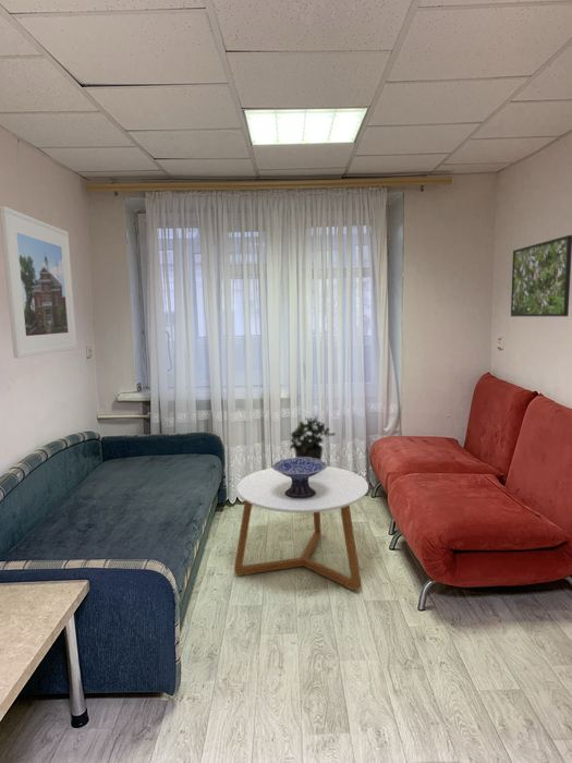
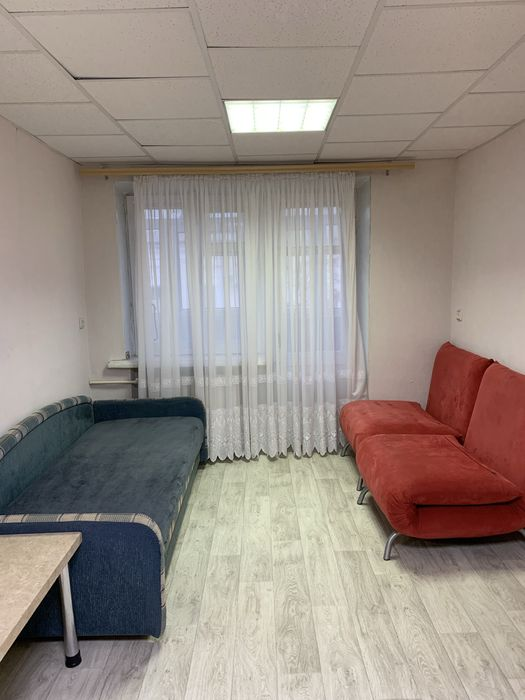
- potted plant (311, 443)
- coffee table (300, 512)
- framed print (44, 288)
- decorative bowl (300, 479)
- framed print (537, 280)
